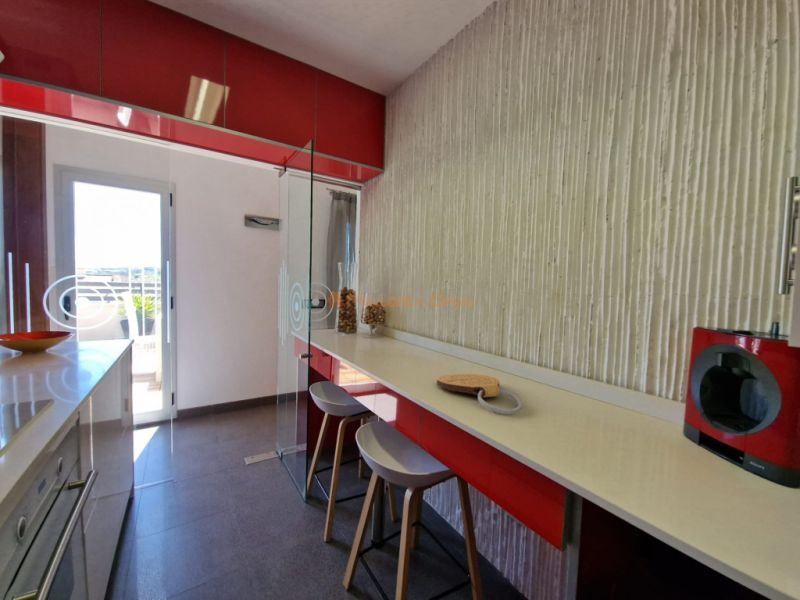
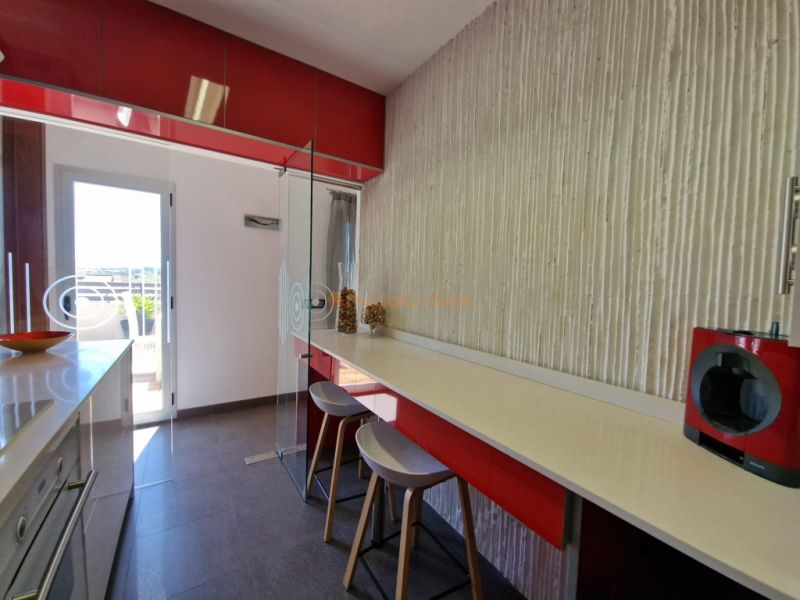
- key chain (479, 387)
